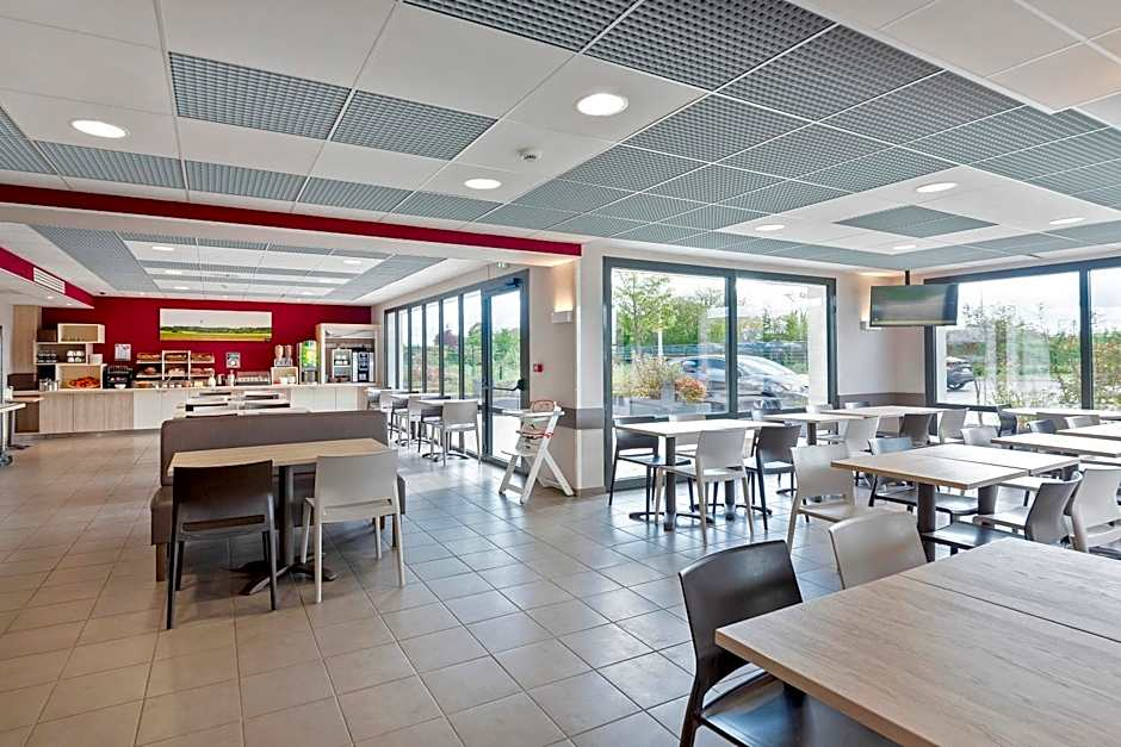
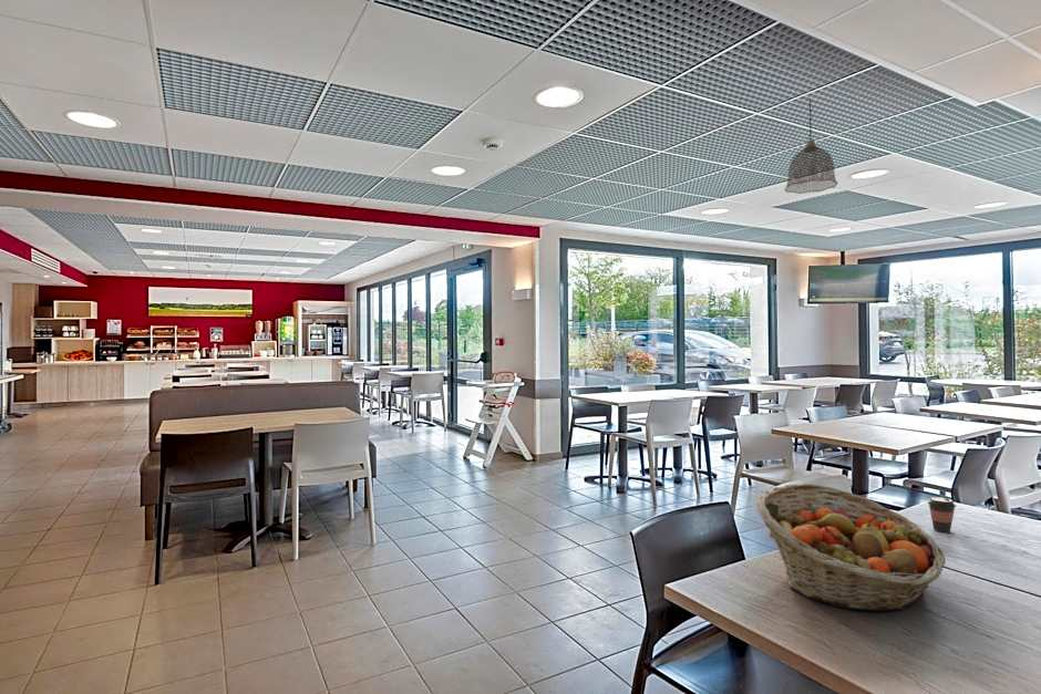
+ pendant lamp (810, 143)
+ coffee cup (941, 515)
+ fruit basket (846, 541)
